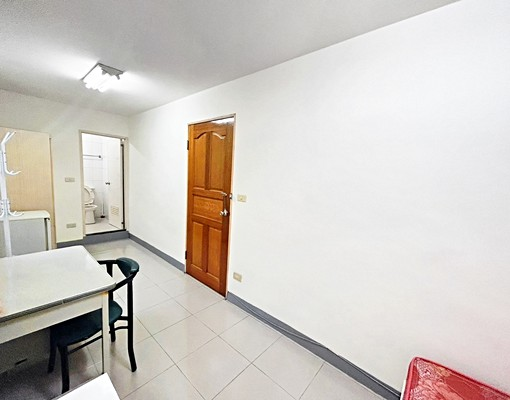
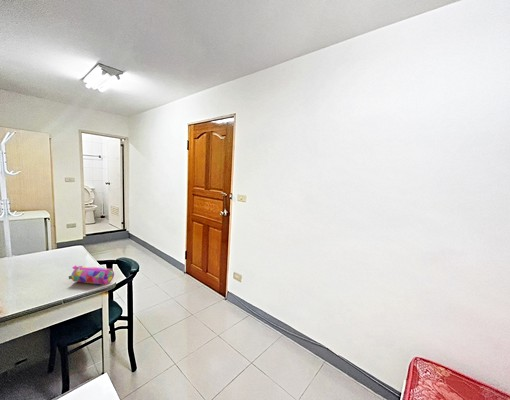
+ pencil case (92, 275)
